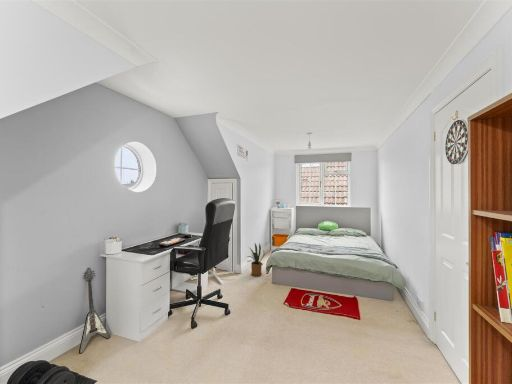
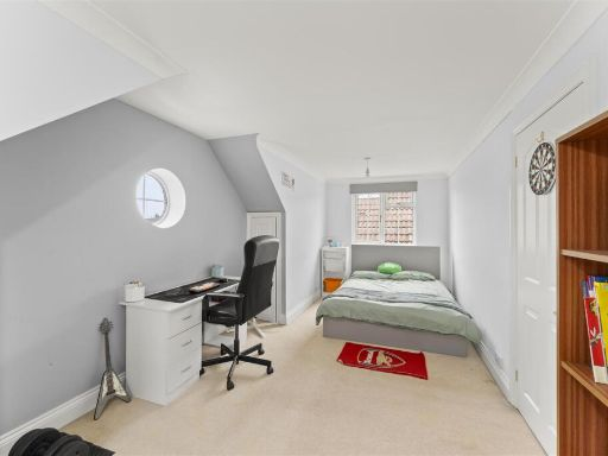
- house plant (254, 260)
